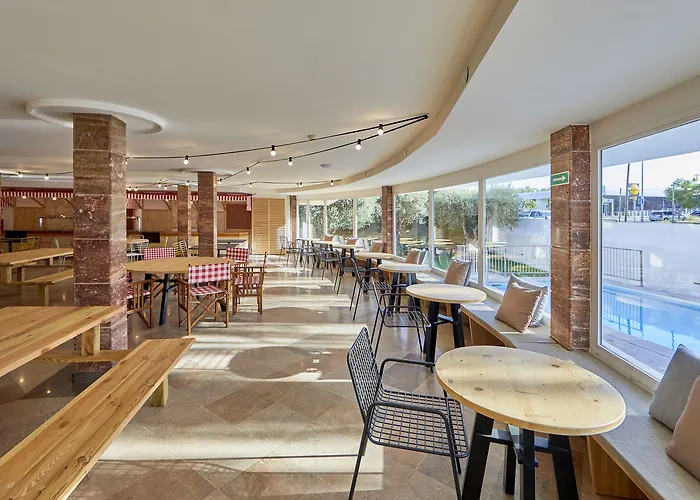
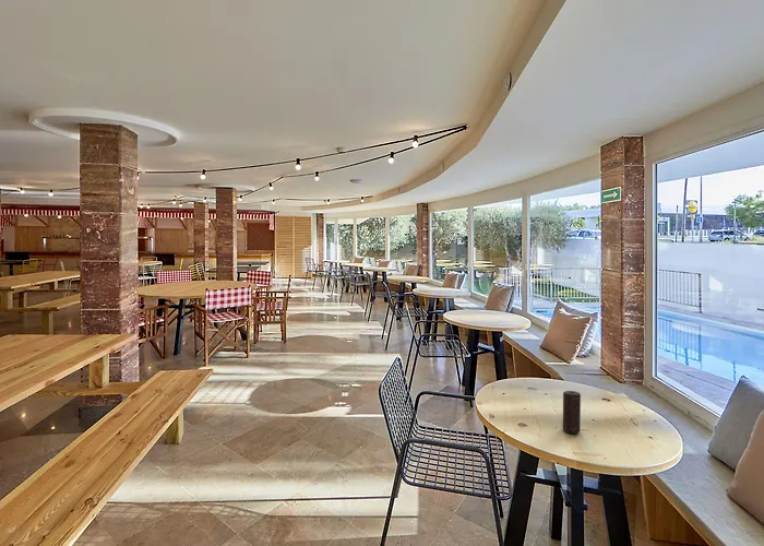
+ candle (571, 412)
